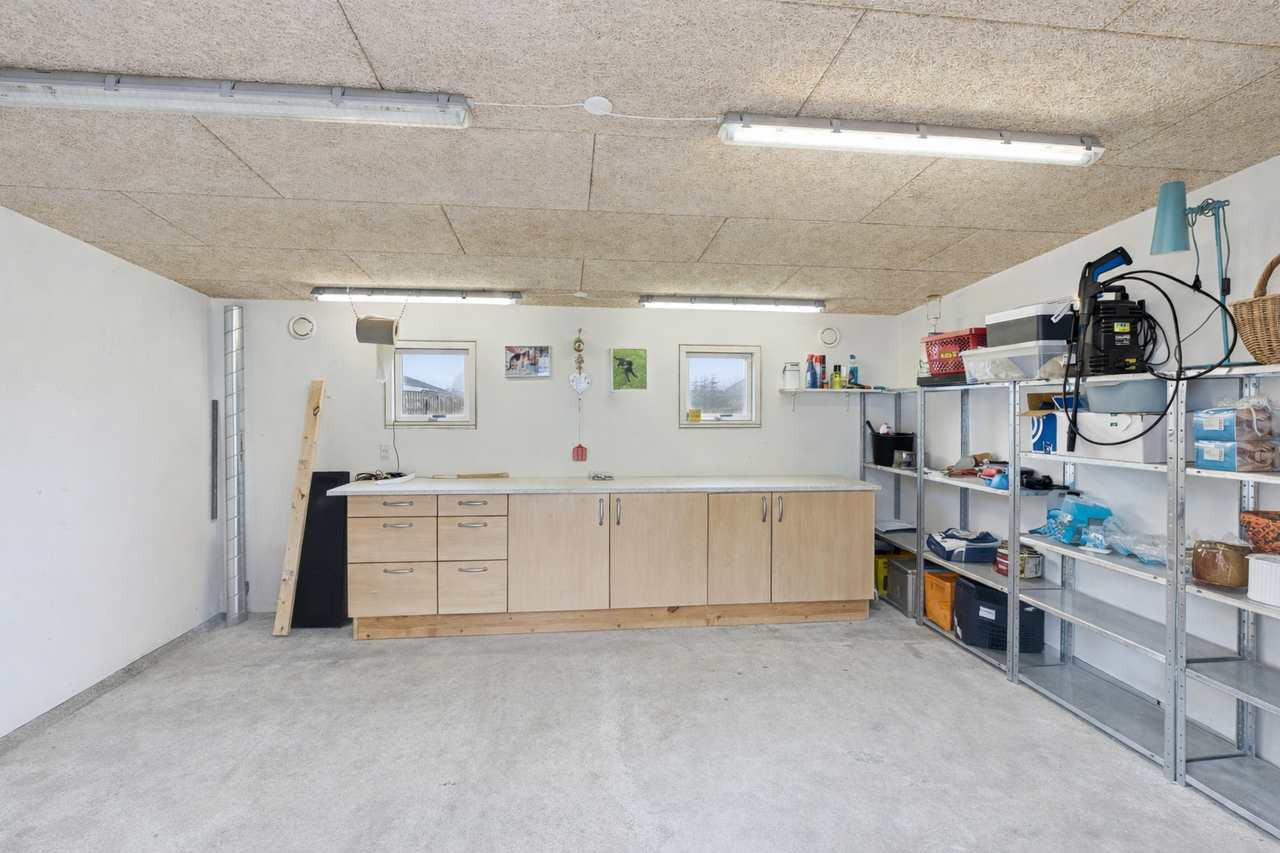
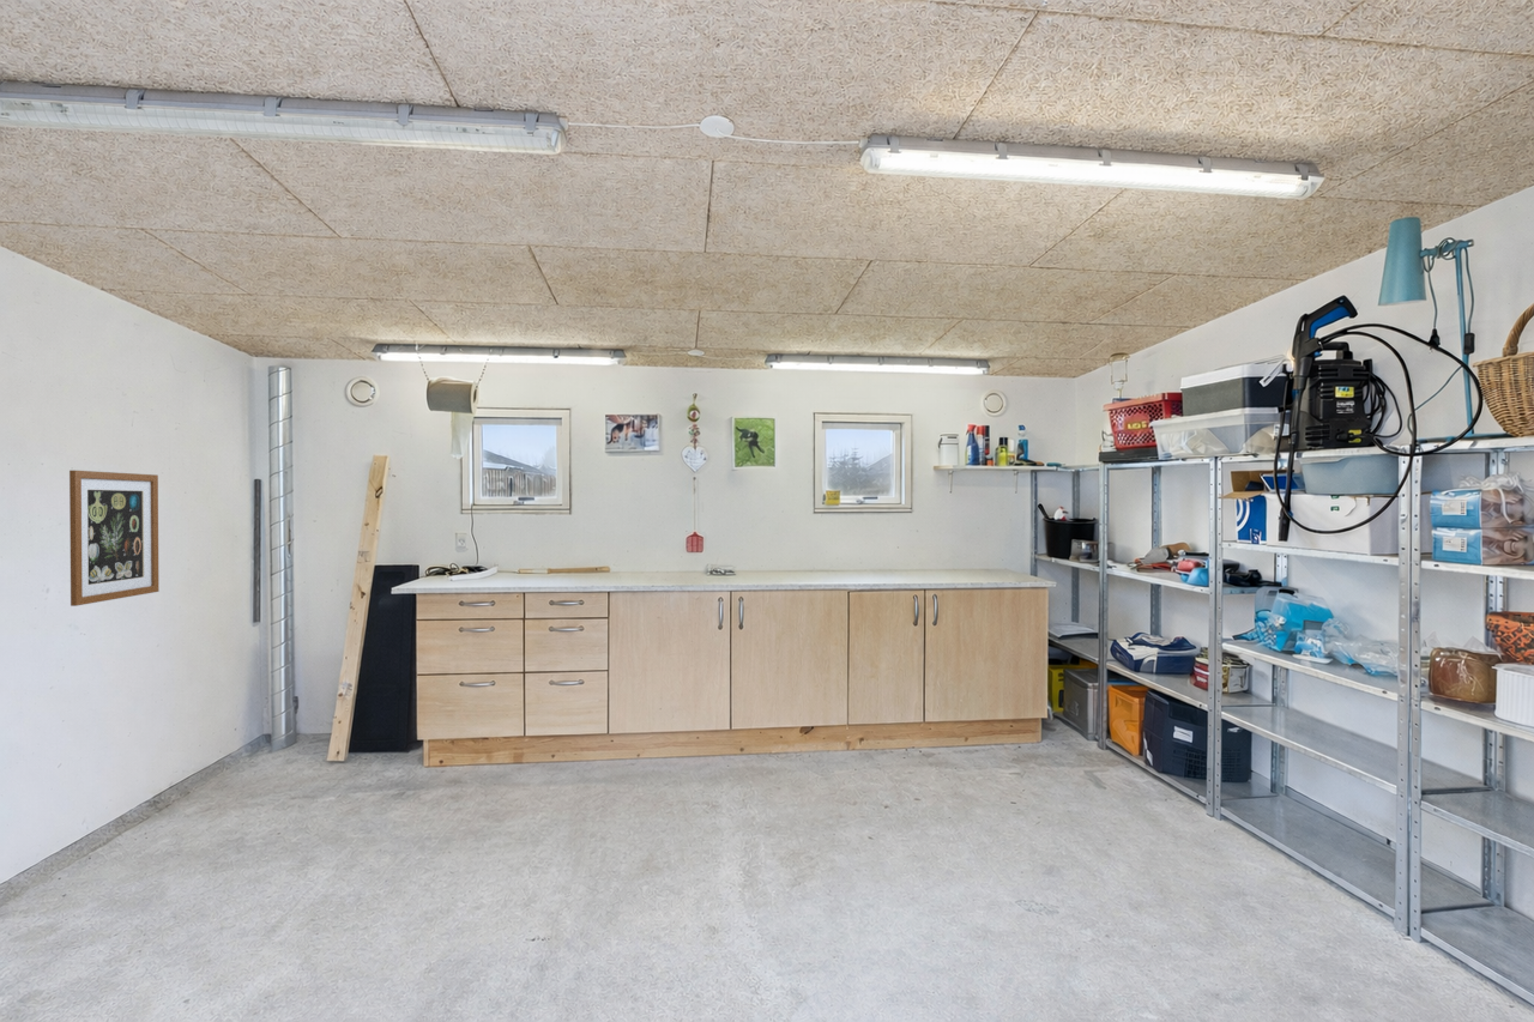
+ wall art (117, 536)
